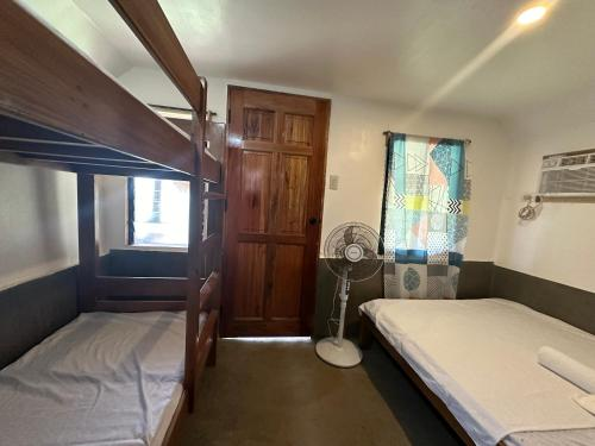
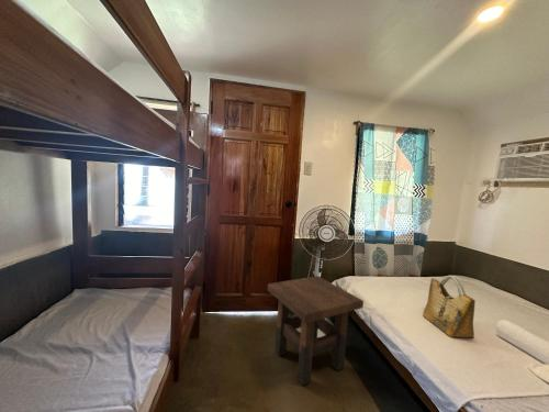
+ side table (310, 325)
+ grocery bag (449, 300)
